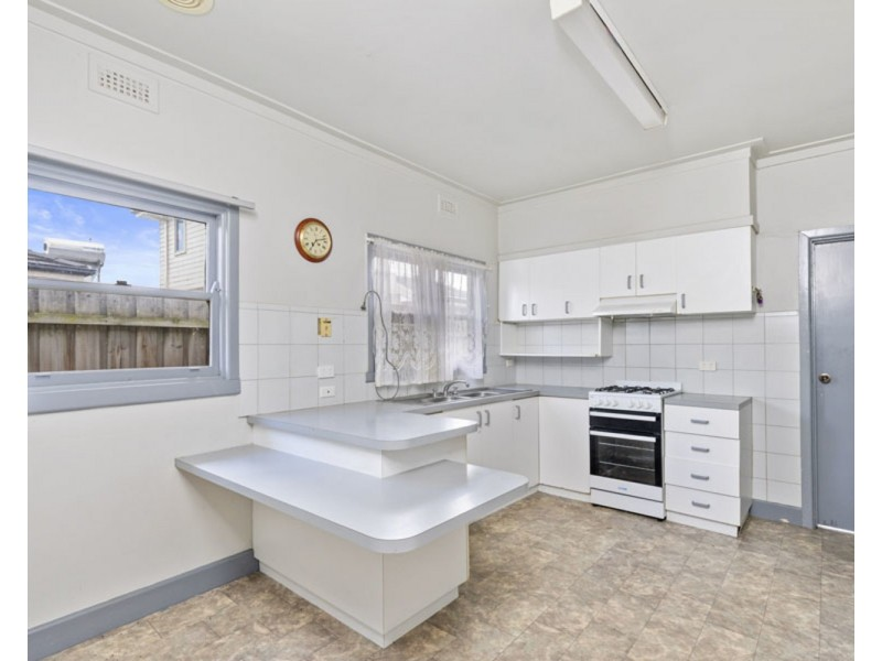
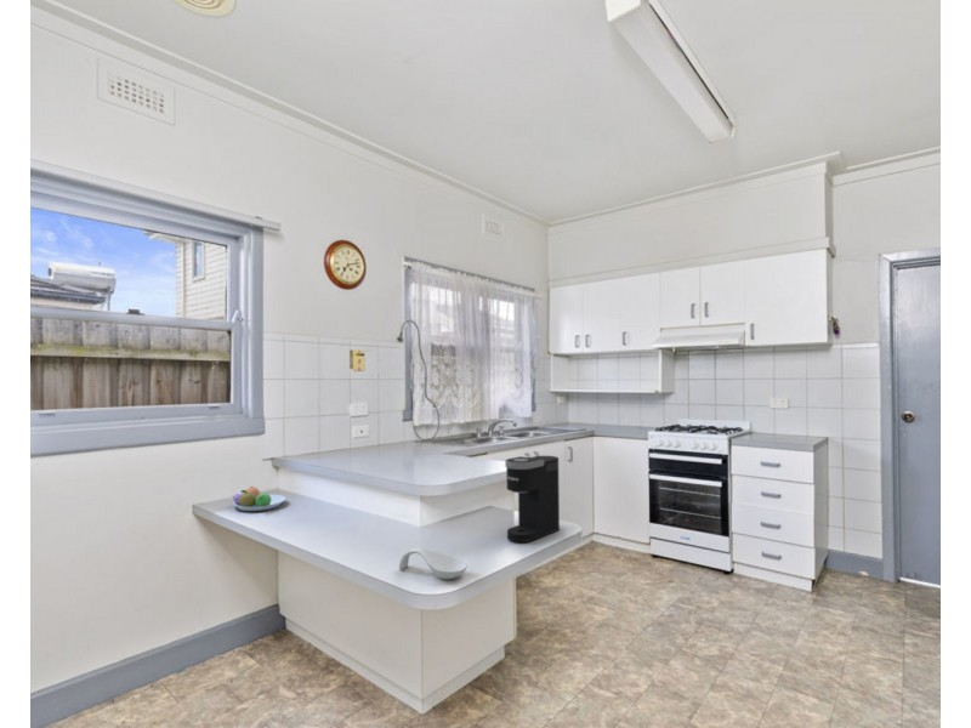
+ coffee maker (533, 495)
+ fruit bowl (259, 496)
+ spoon rest (432, 562)
